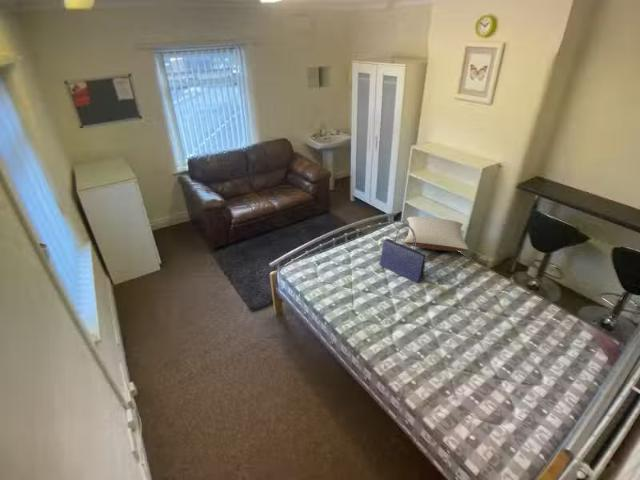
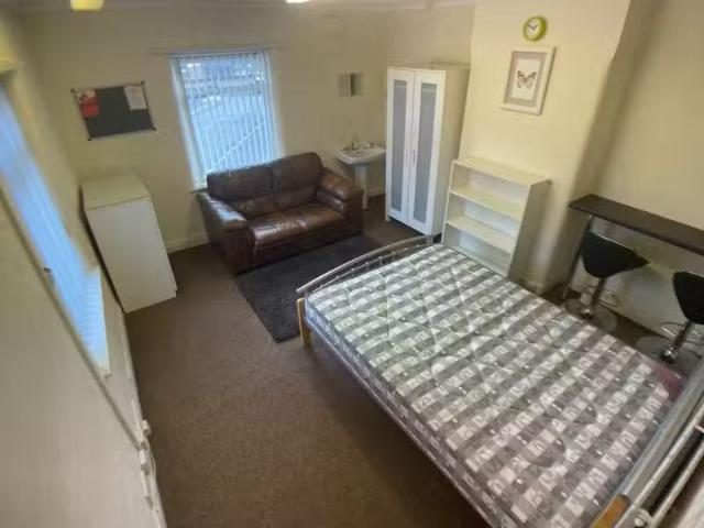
- tote bag (402, 248)
- pillow (434, 233)
